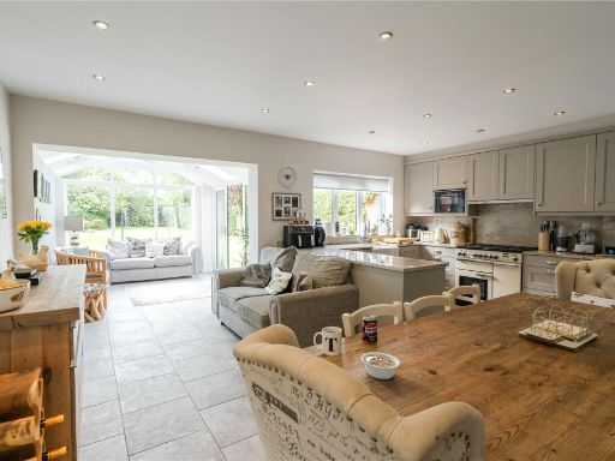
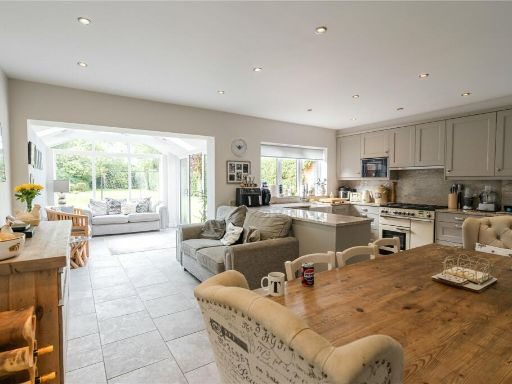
- legume (381, 365)
